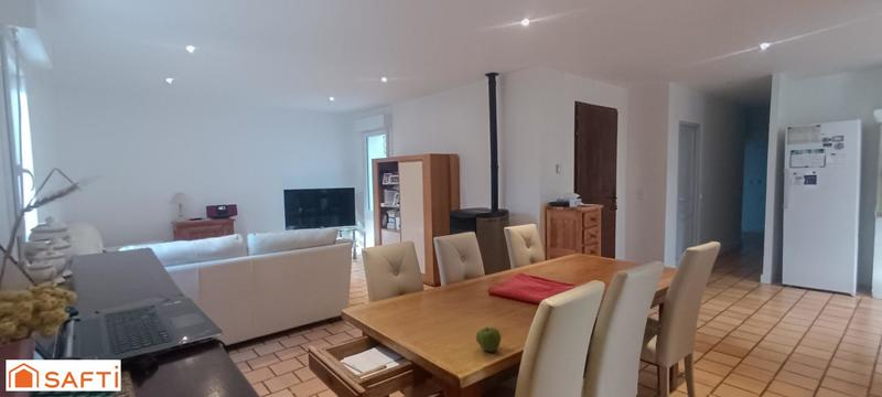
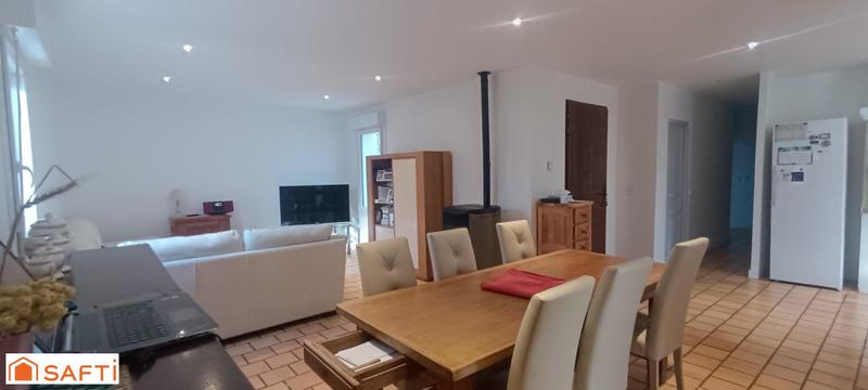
- apple (488, 337)
